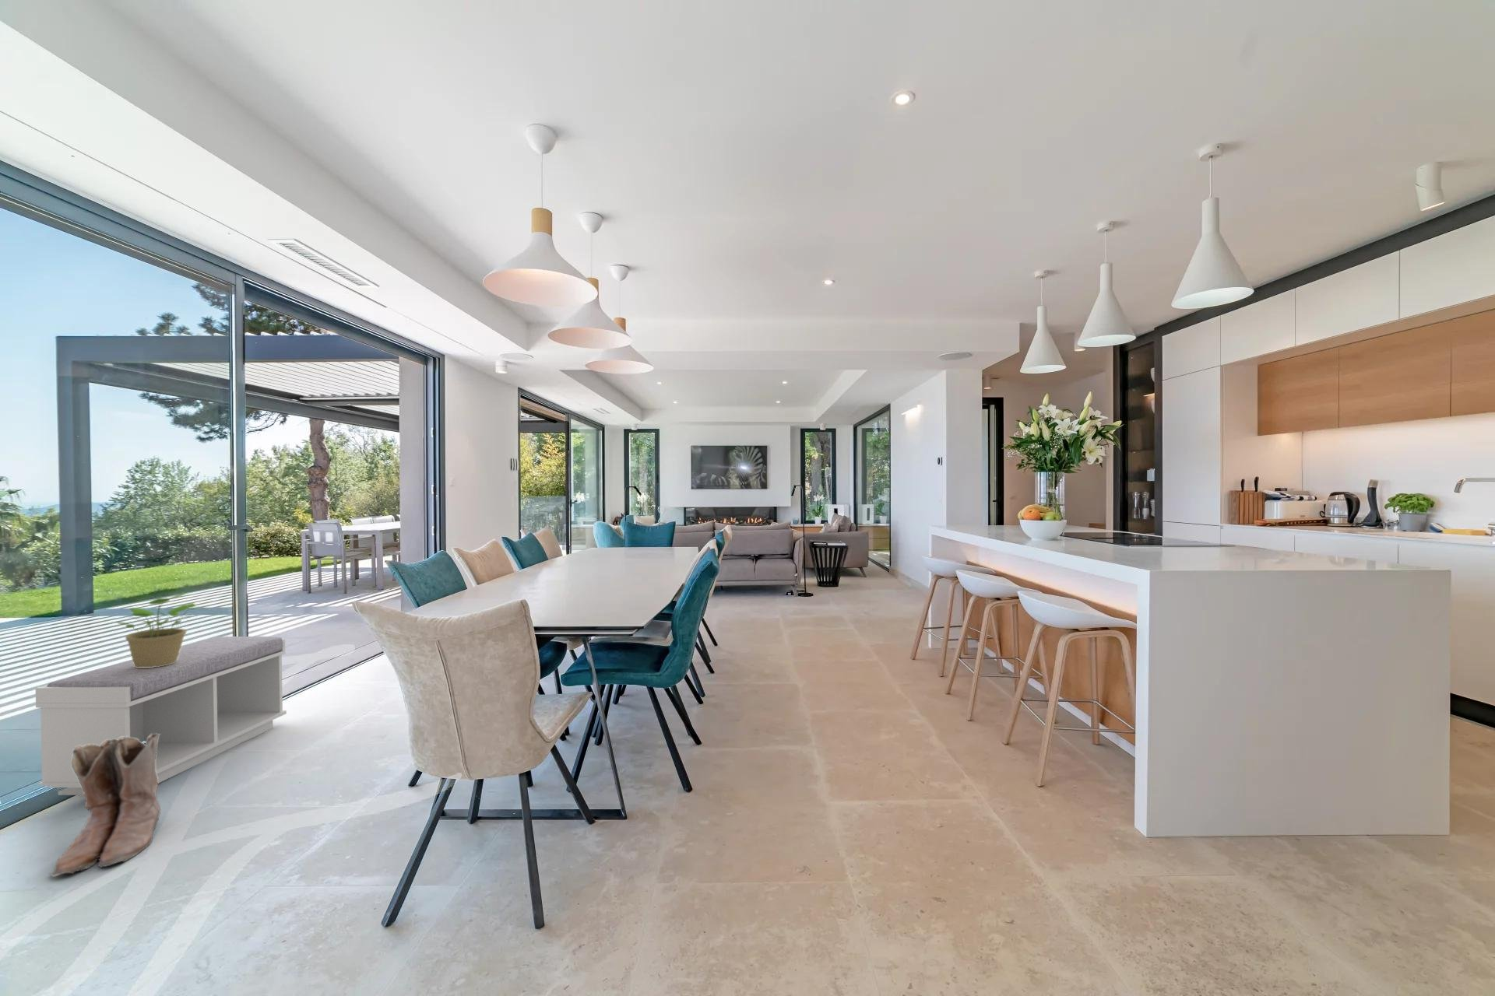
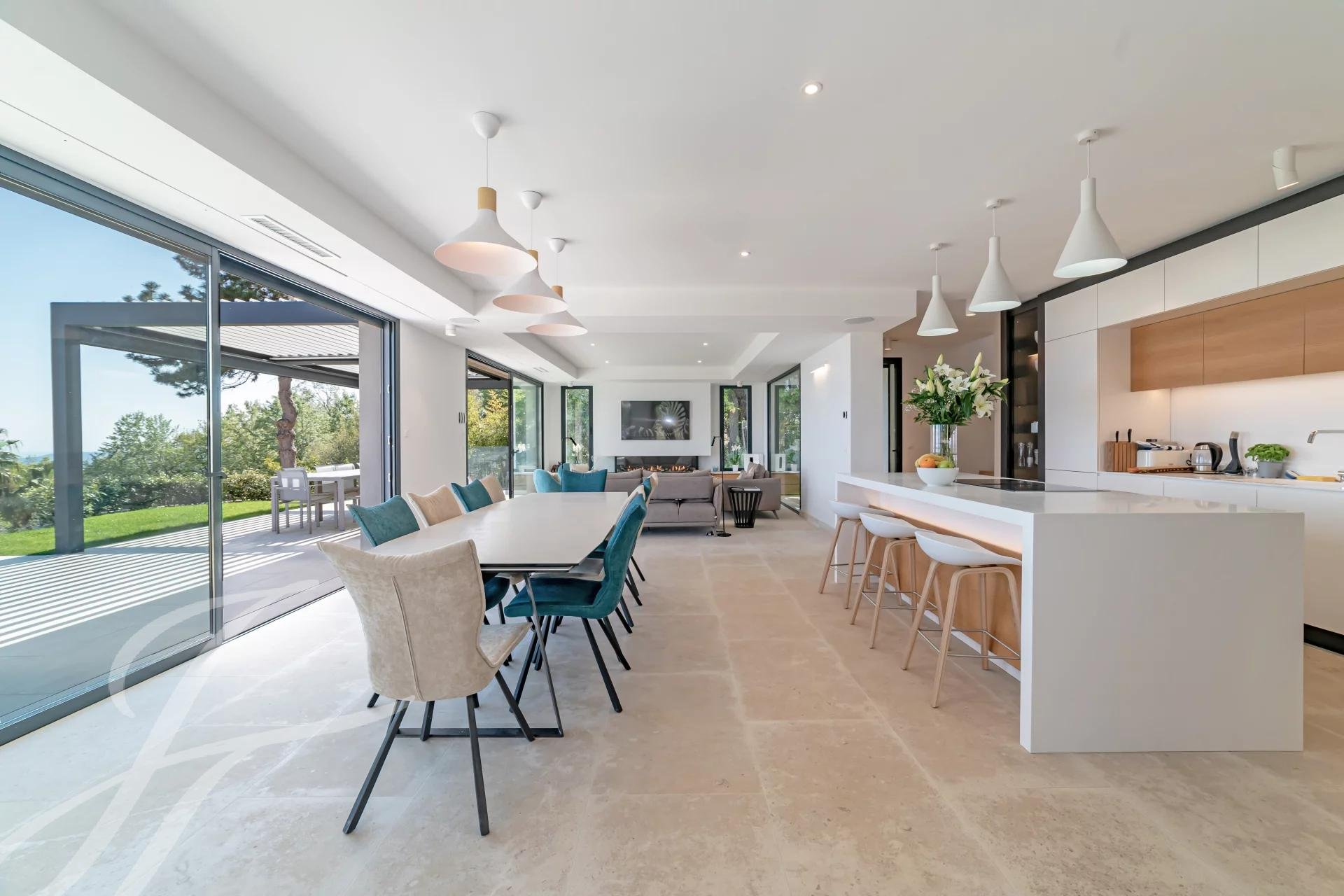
- bench (180, 705)
- potted plant (150, 629)
- boots (110, 796)
